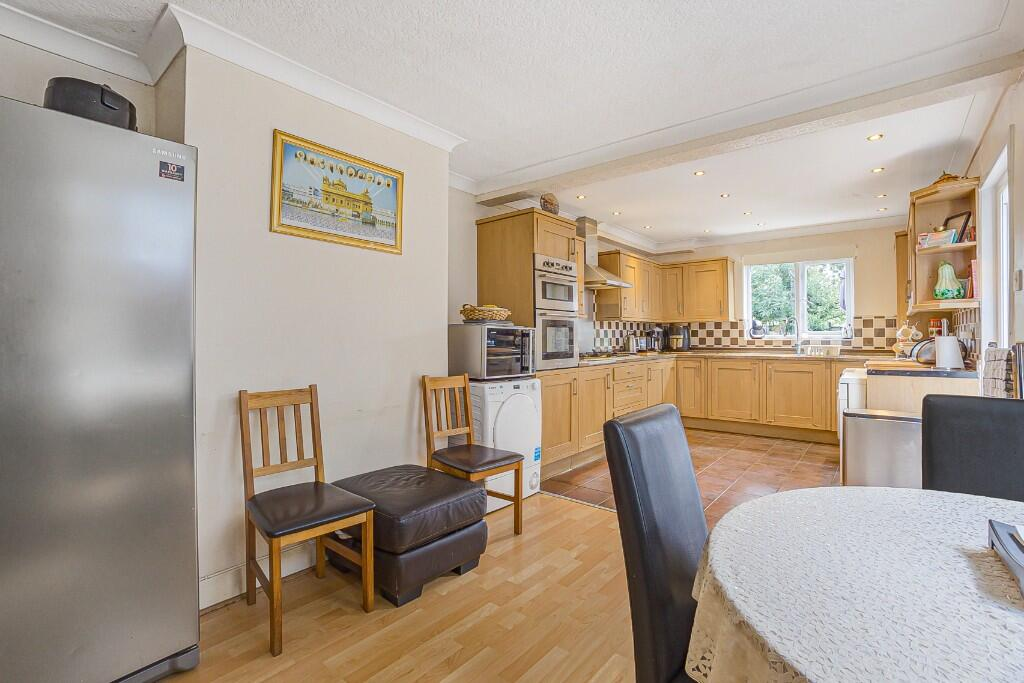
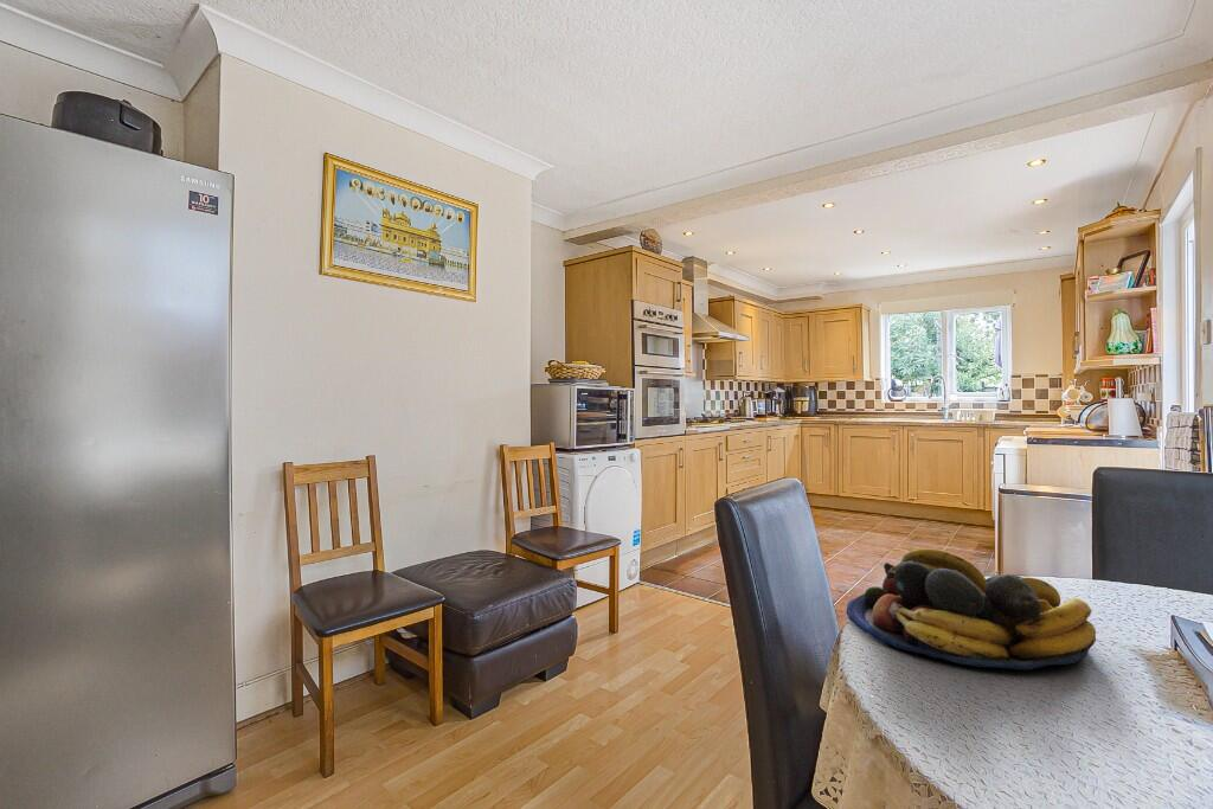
+ fruit bowl (955, 589)
